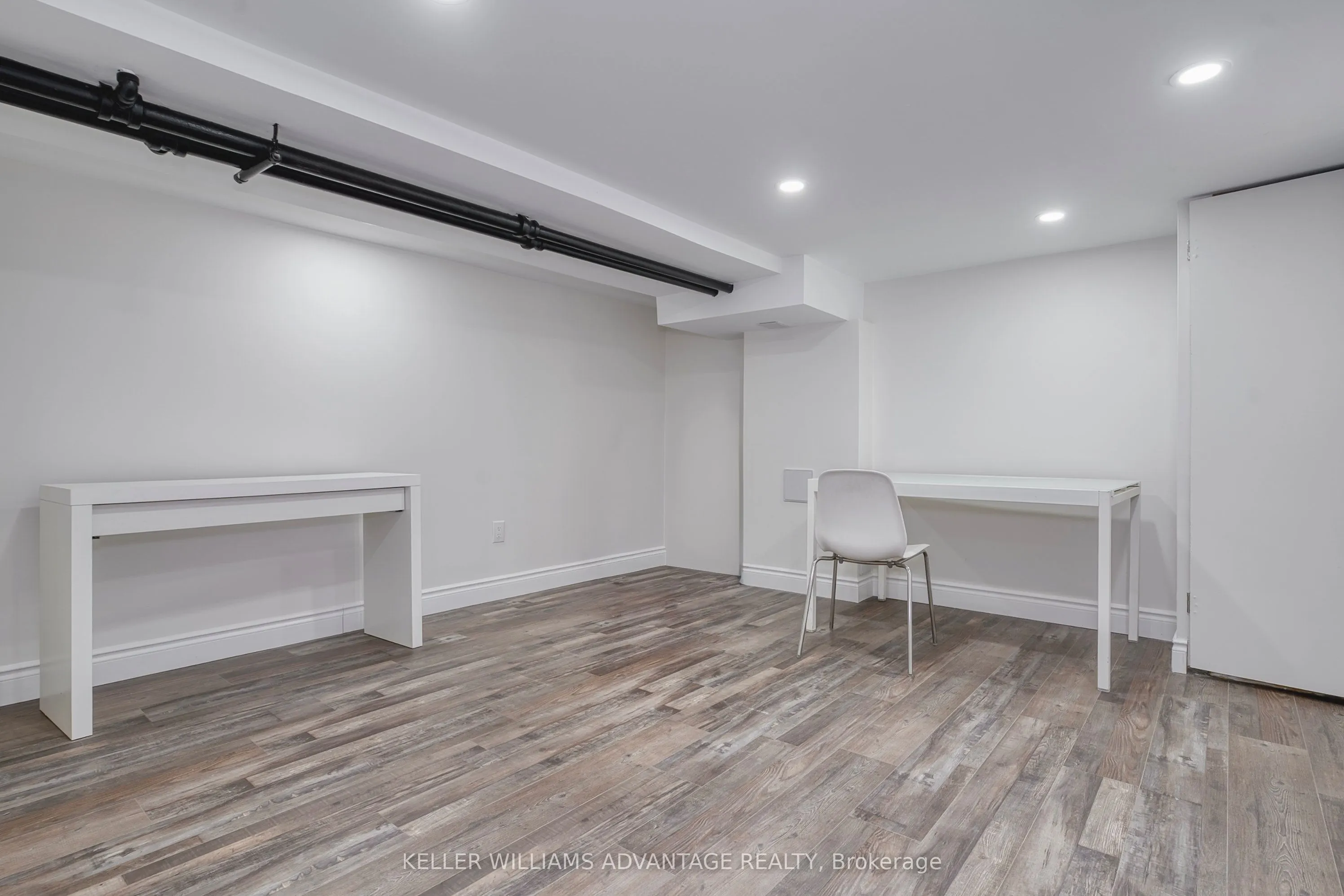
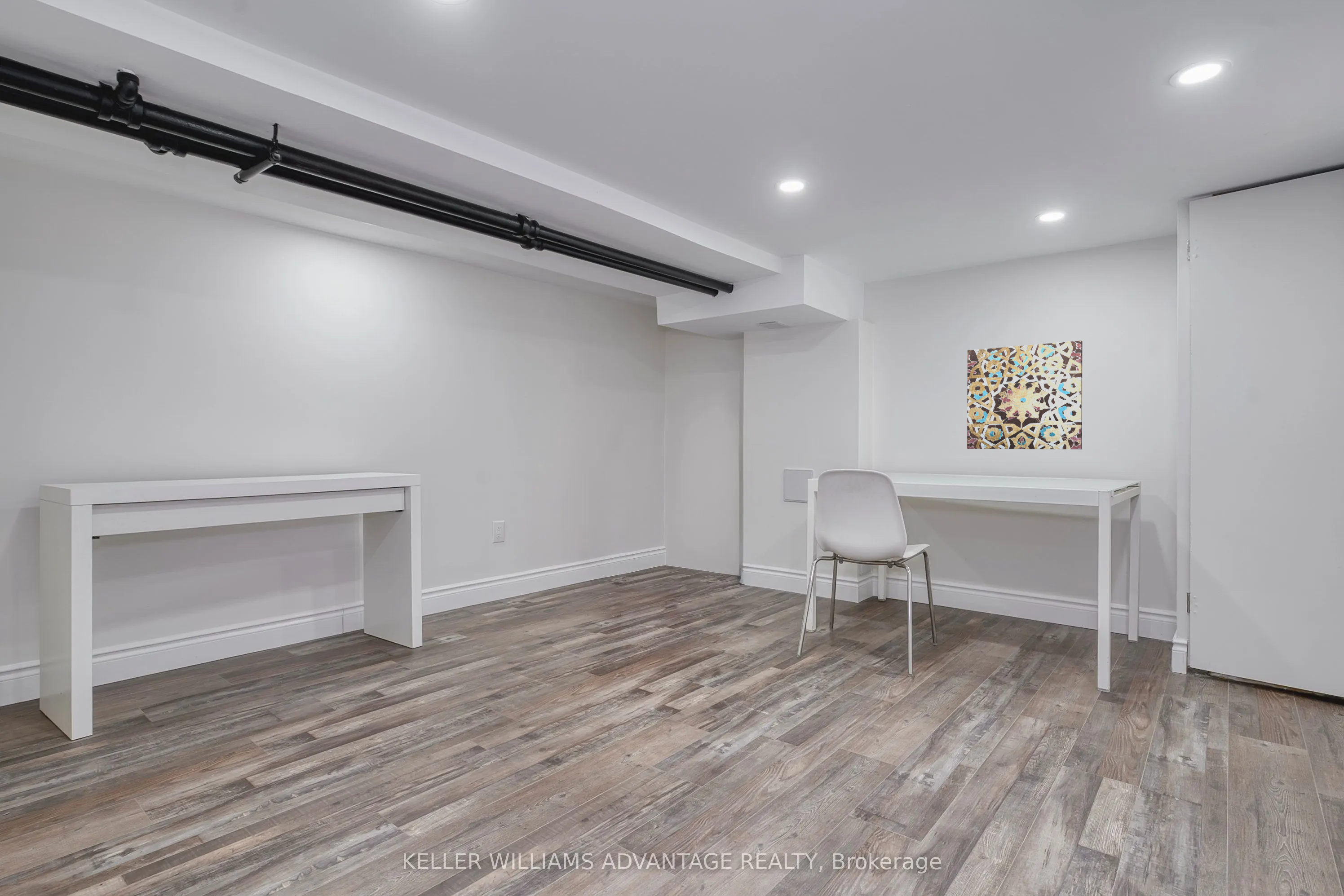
+ wall art (1022, 397)
